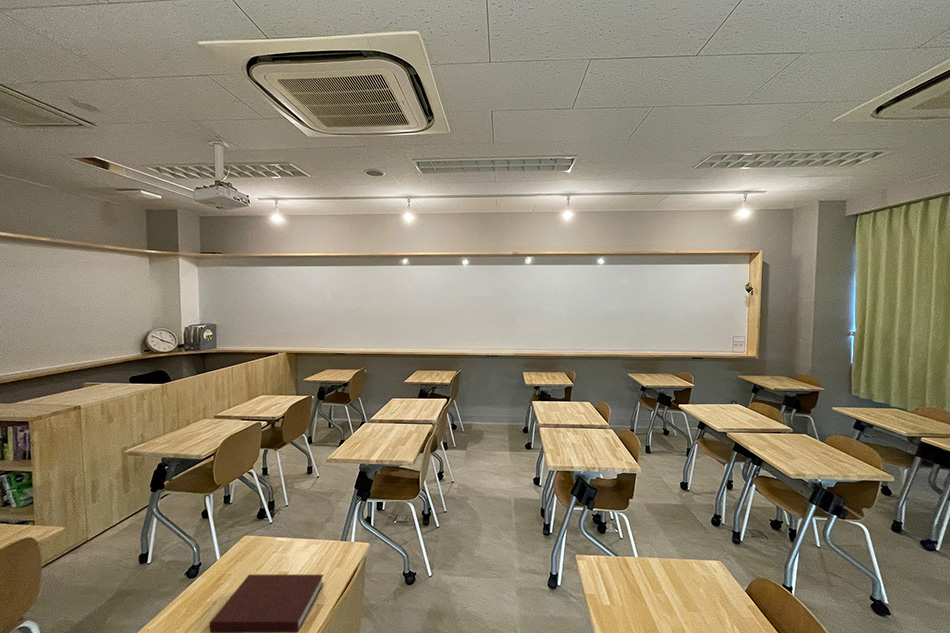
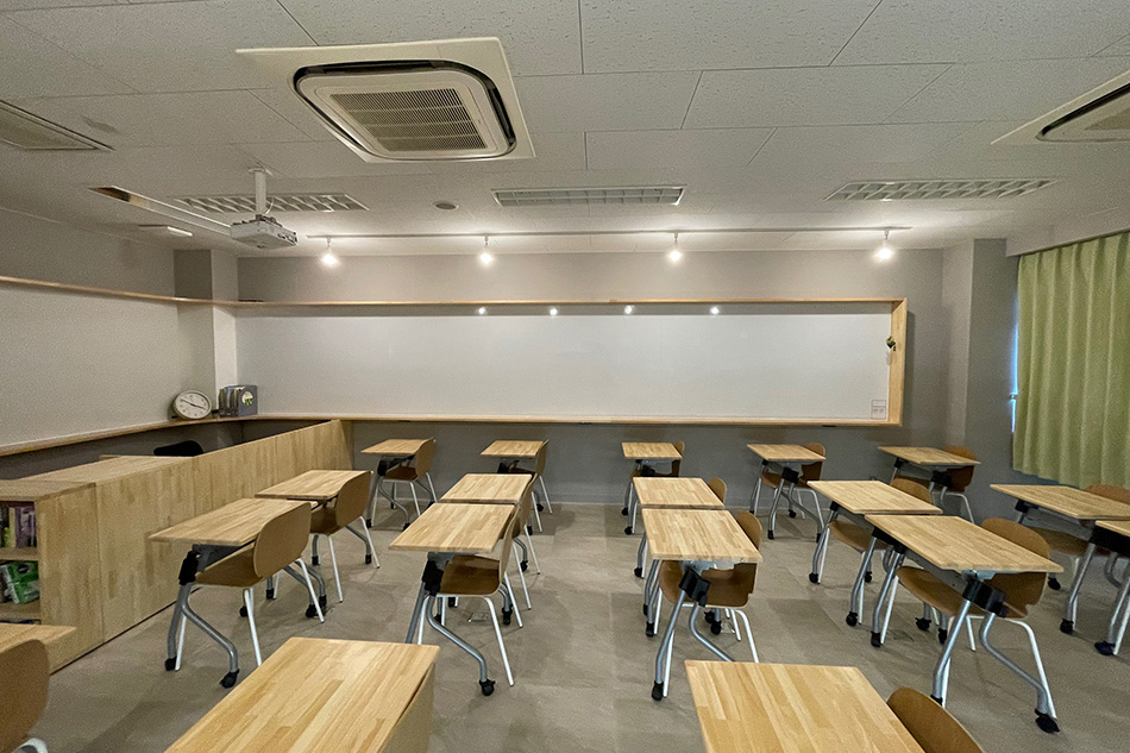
- notebook (271, 601)
